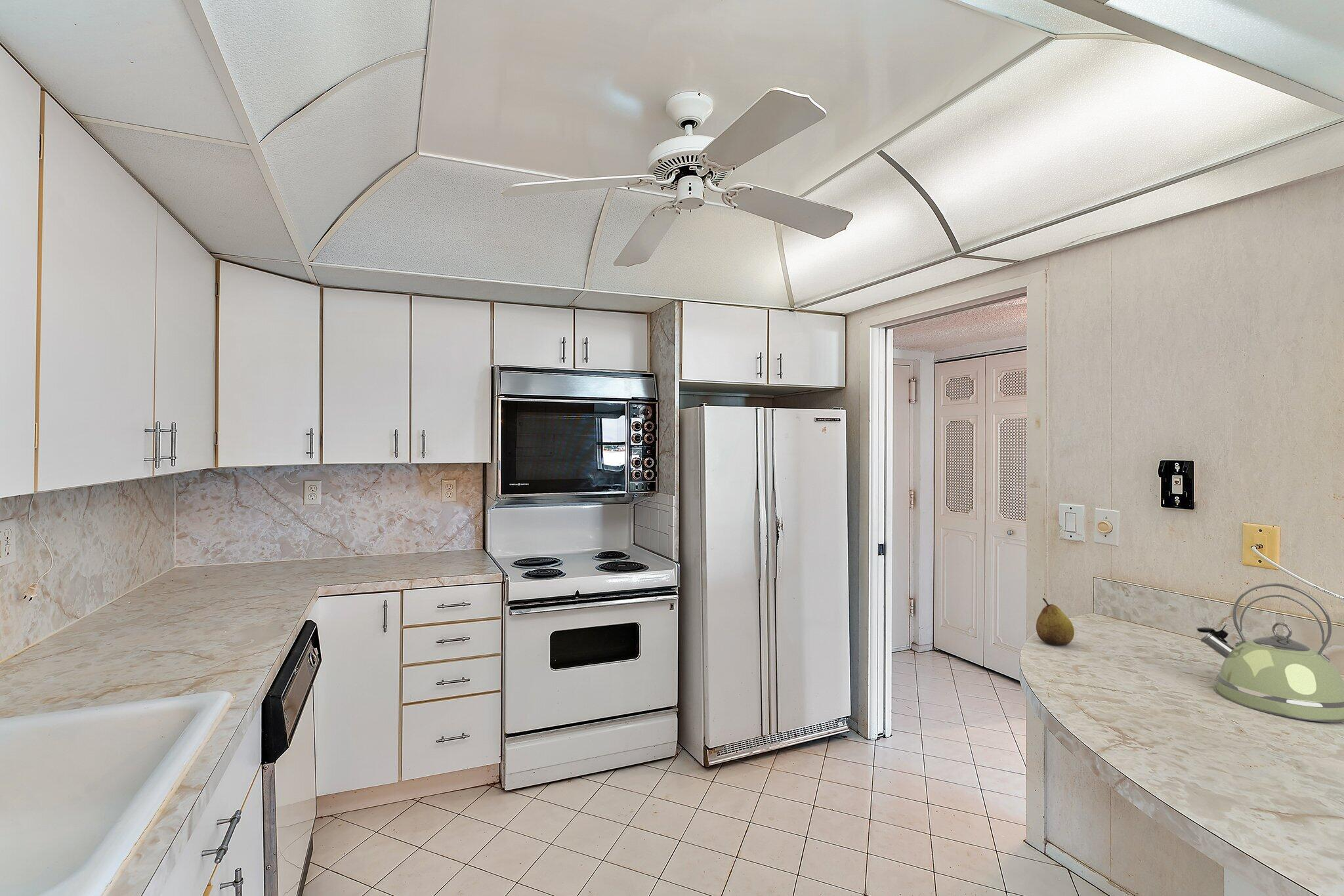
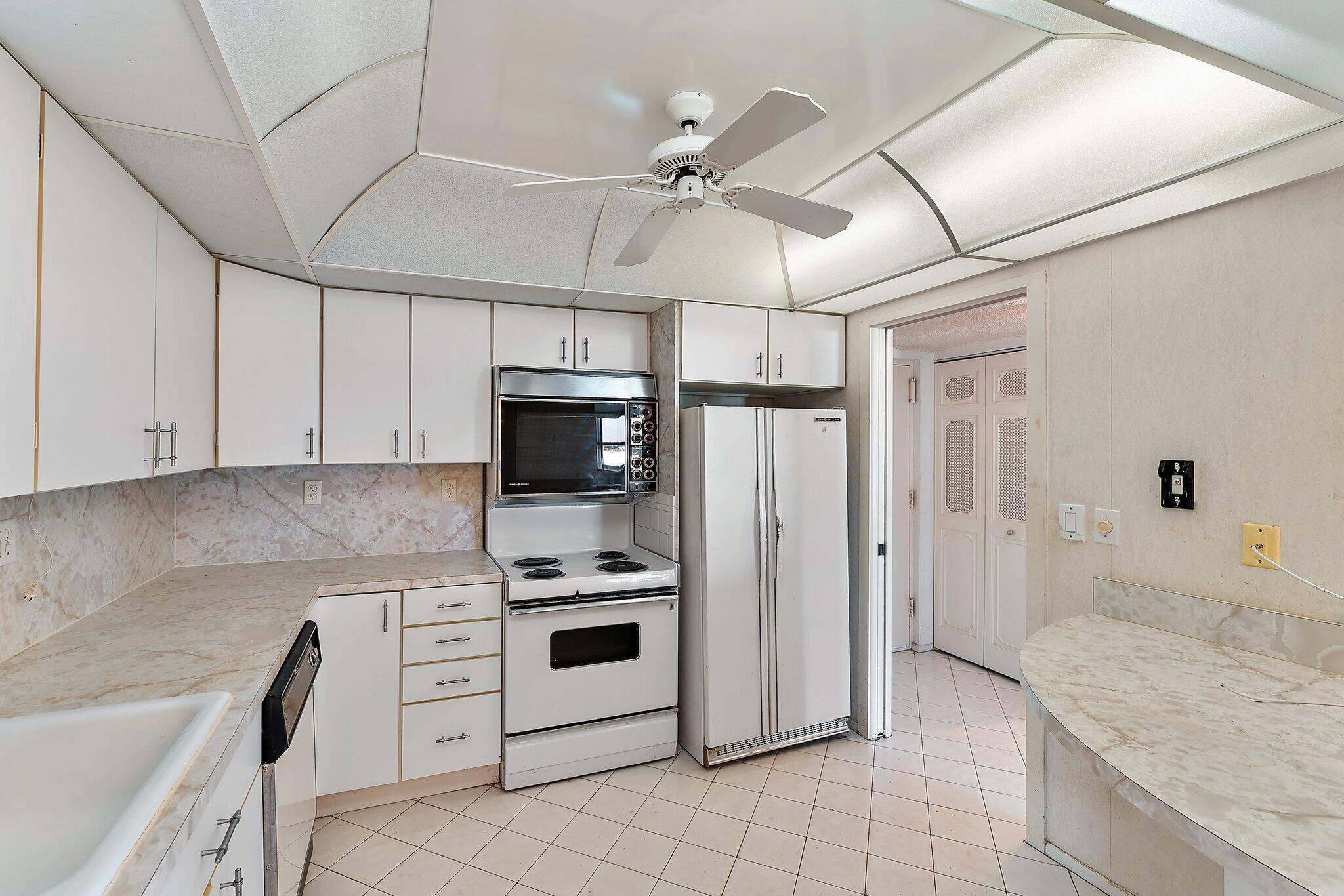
- kettle (1271, 640)
- fruit (1055, 621)
